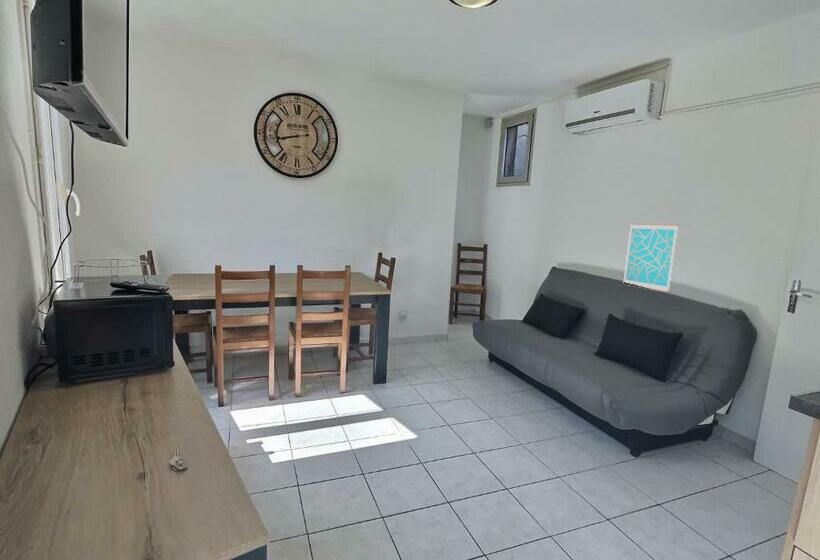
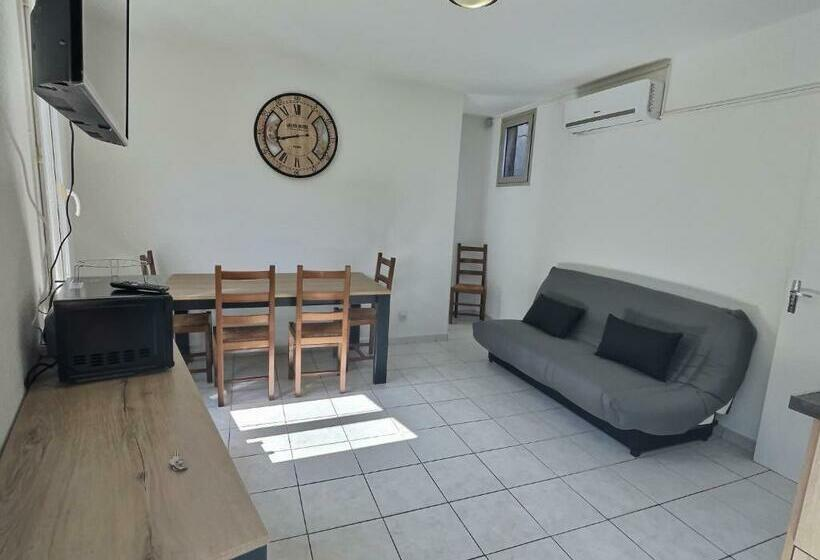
- wall art (648, 256)
